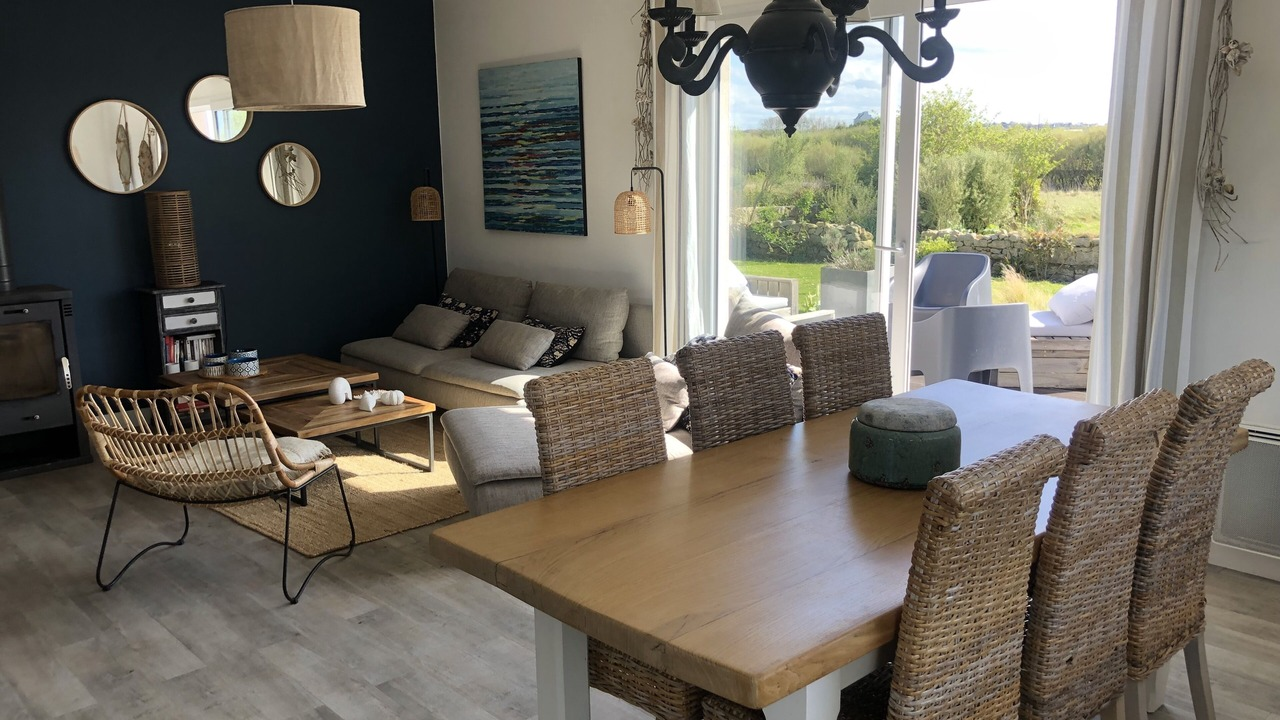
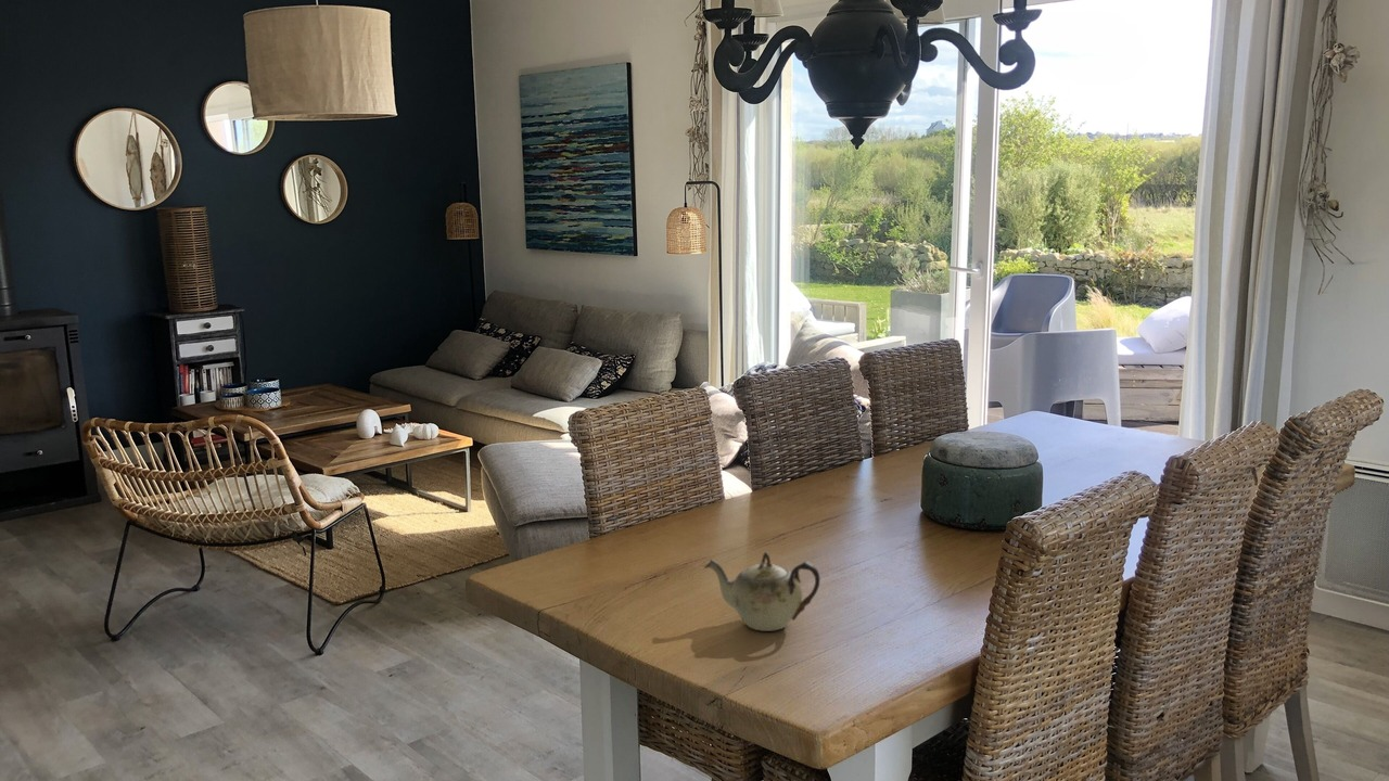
+ teapot (761, 587)
